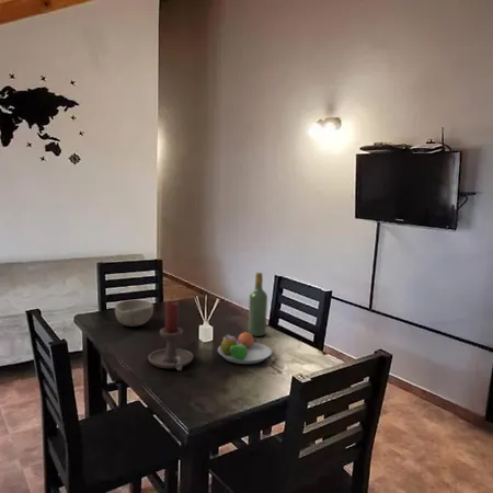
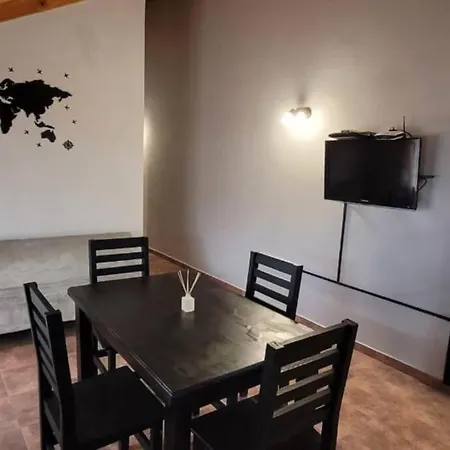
- bowl (134, 313)
- candle holder (172, 333)
- fruit bowl (242, 345)
- wine bottle (257, 303)
